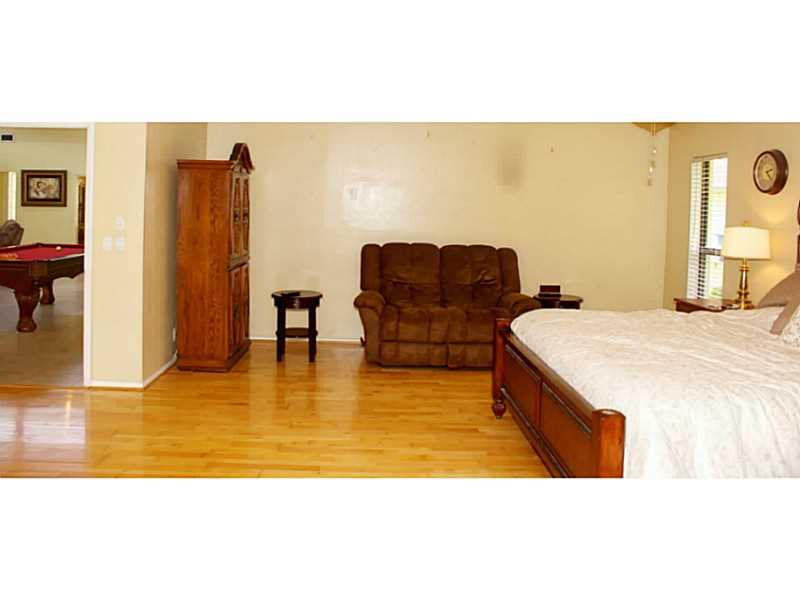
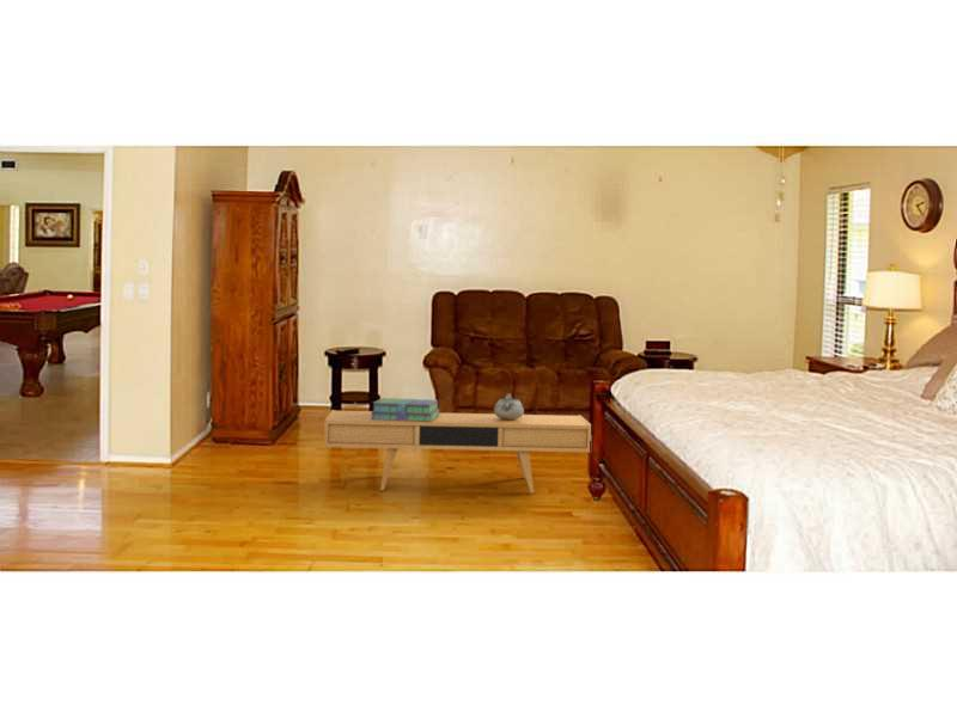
+ decorative bowl (508, 405)
+ tv console (457, 448)
+ stack of books (406, 407)
